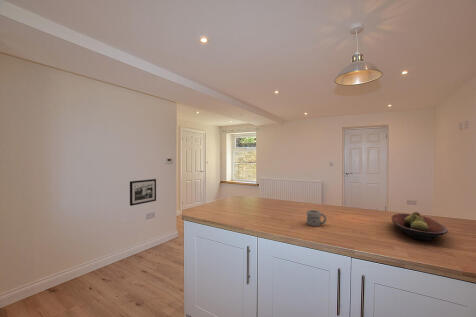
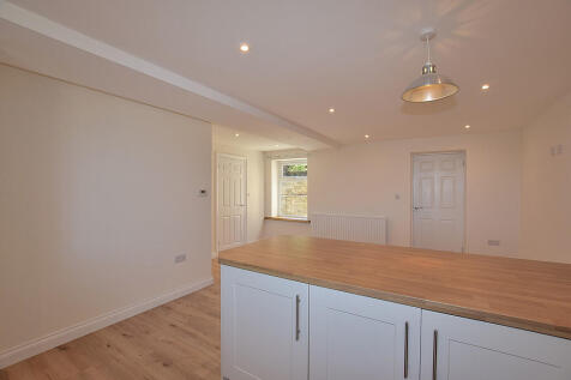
- picture frame (143, 191)
- mug (316, 217)
- fruit bowl (416, 223)
